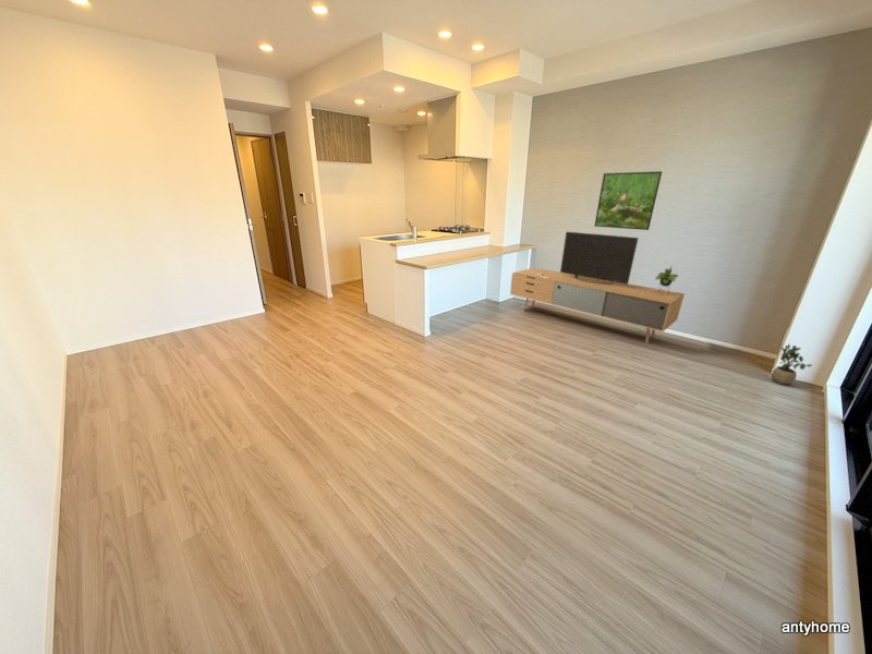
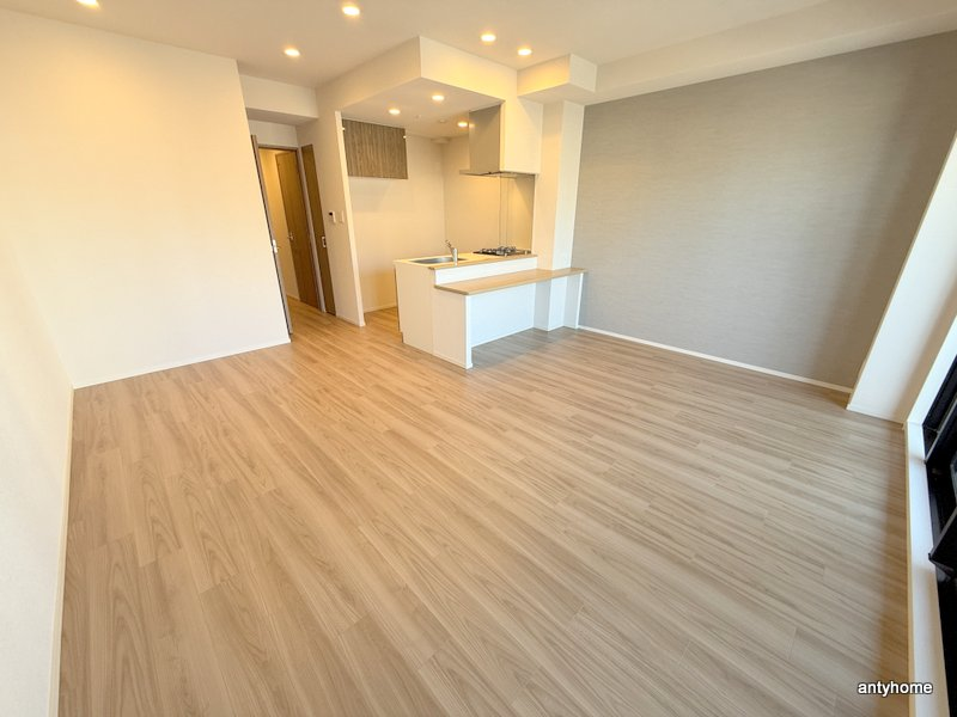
- potted plant (791, 365)
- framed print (626, 201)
- media console (590, 280)
